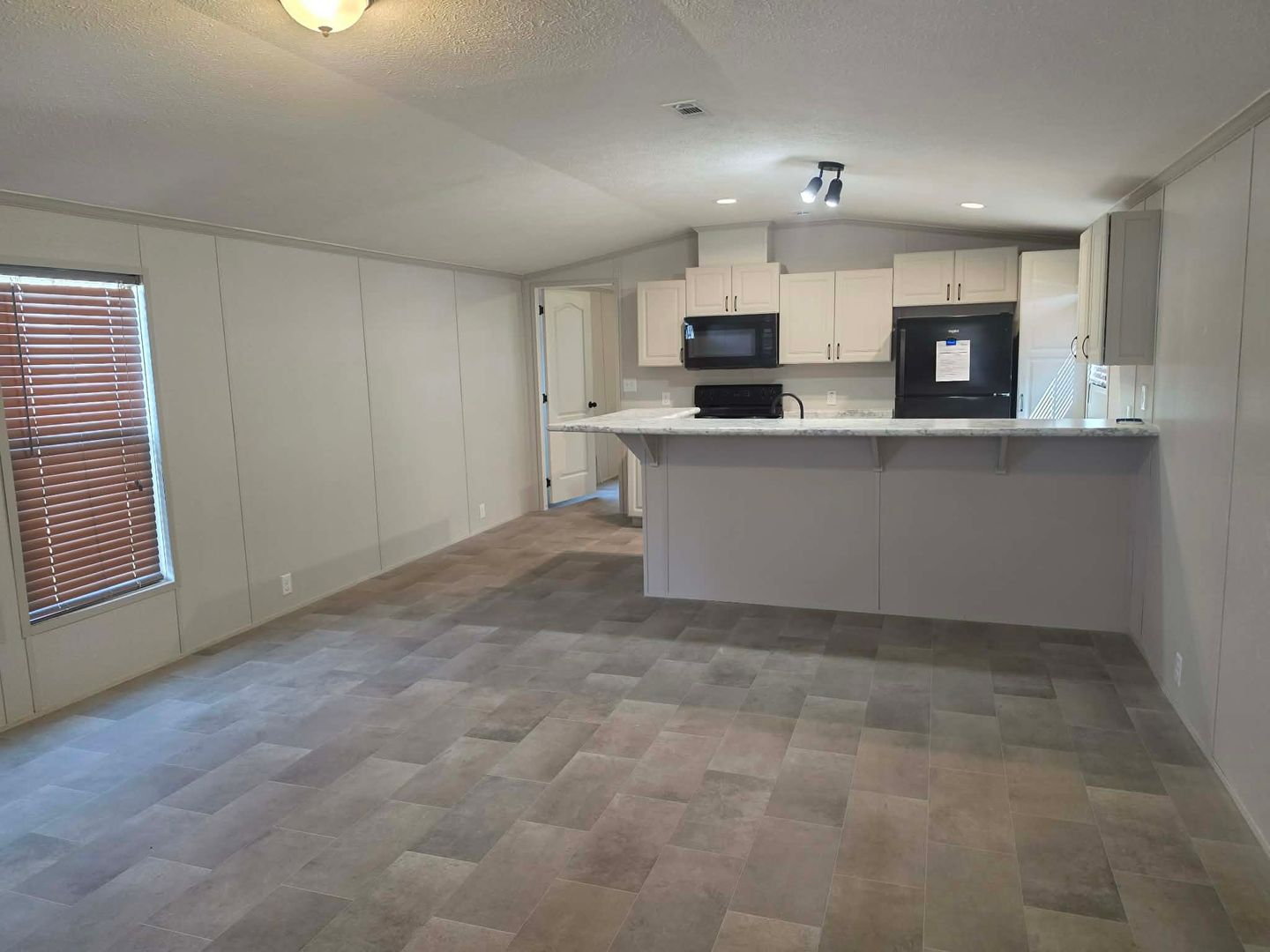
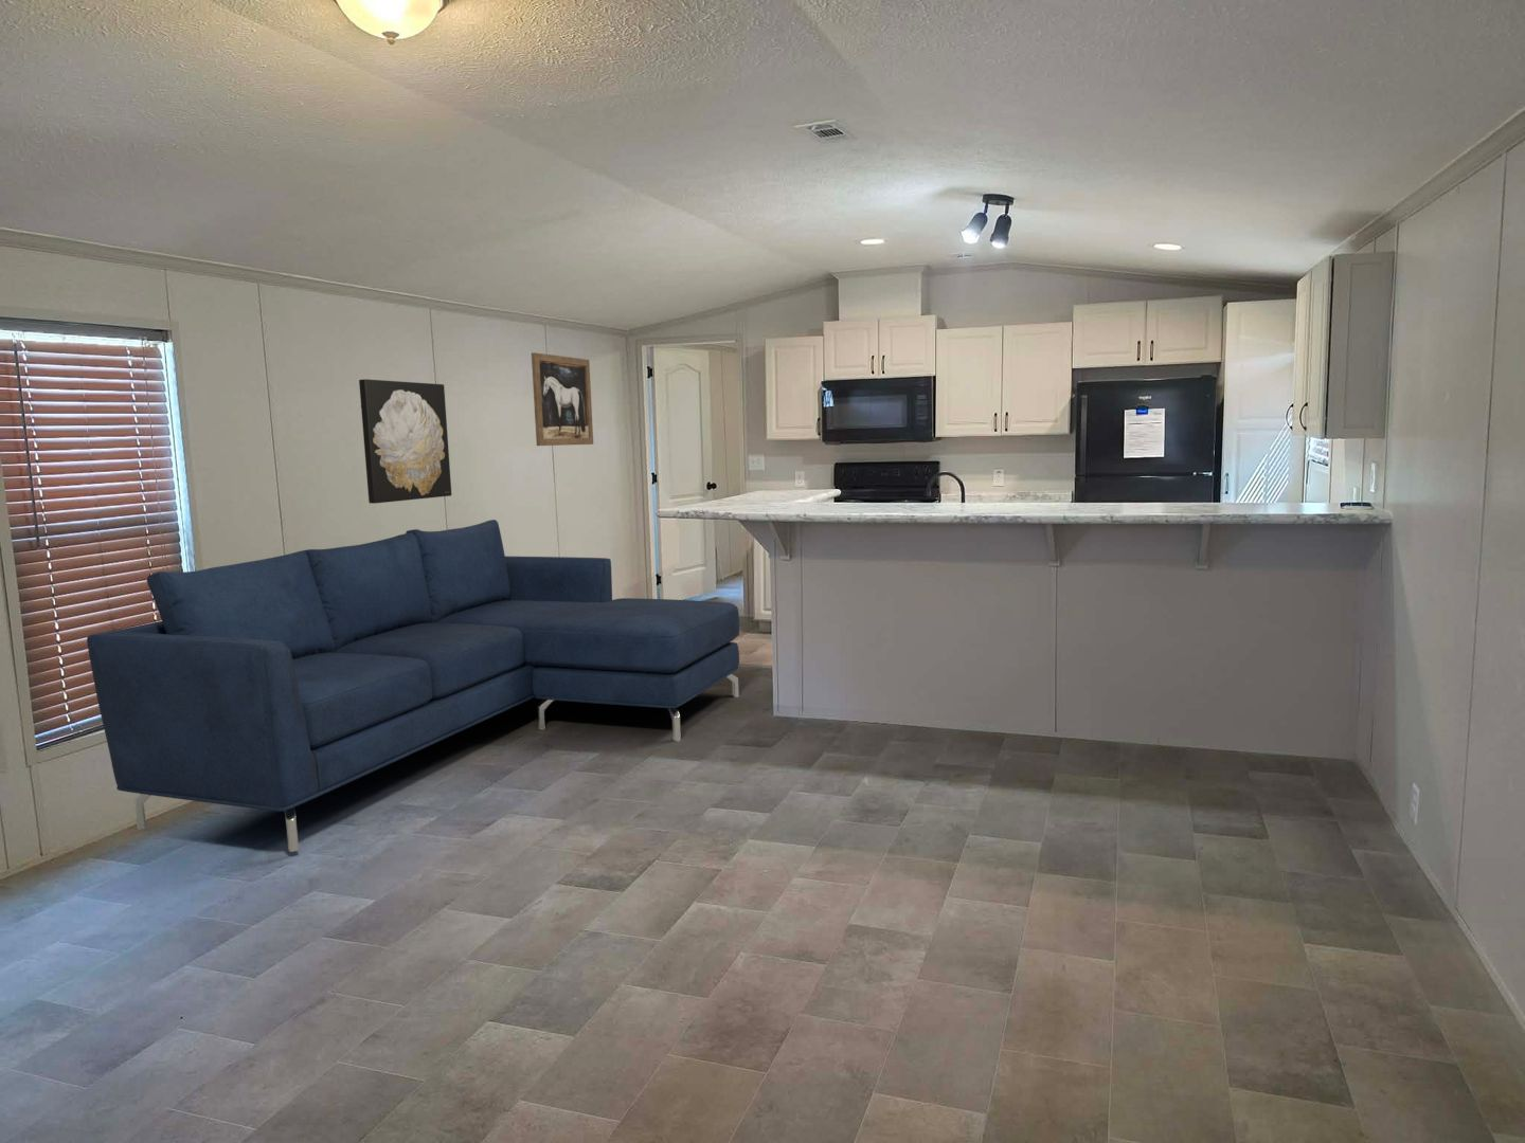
+ sofa (479, 646)
+ wall art (408, 441)
+ wall art (563, 400)
